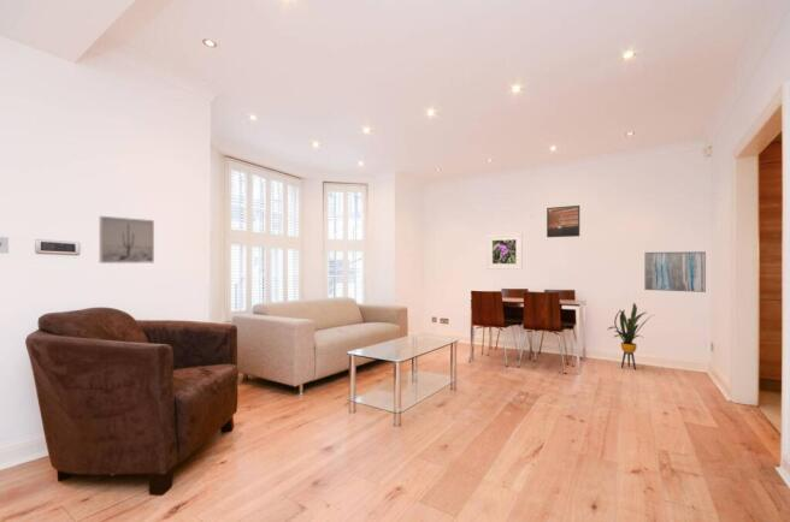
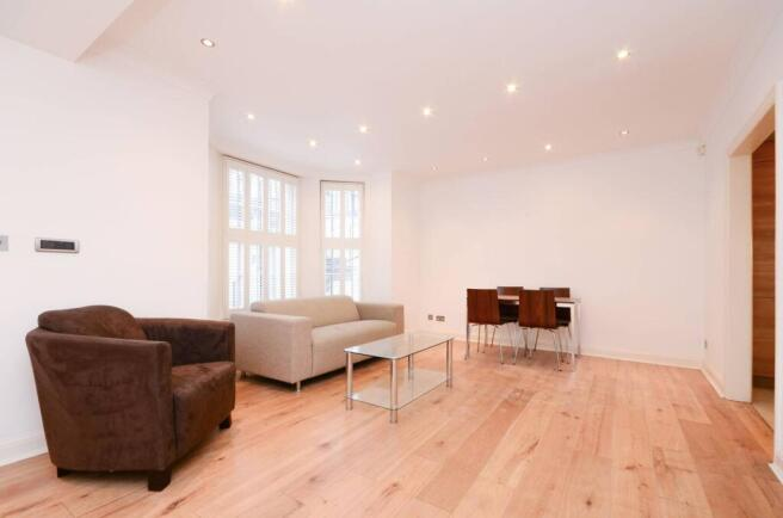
- wall art (128, 241)
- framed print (562, 221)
- house plant (632, 336)
- wall art (673, 271)
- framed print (503, 251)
